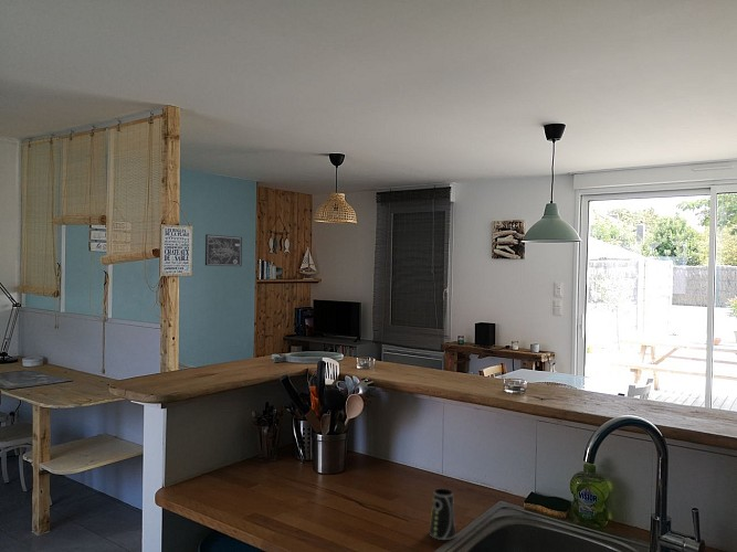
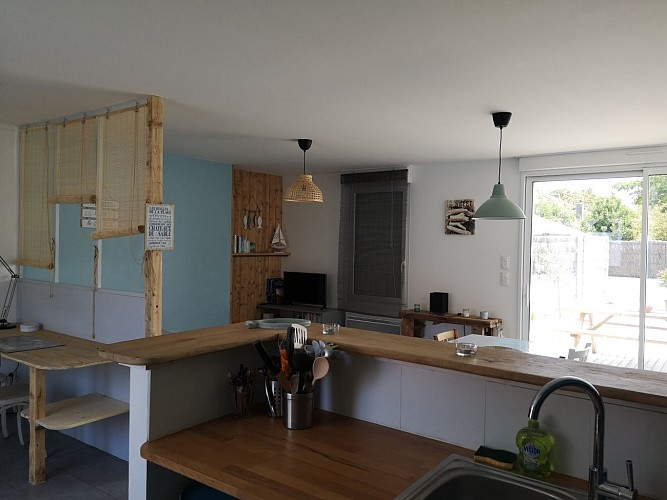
- cup (442, 512)
- wall art (223, 251)
